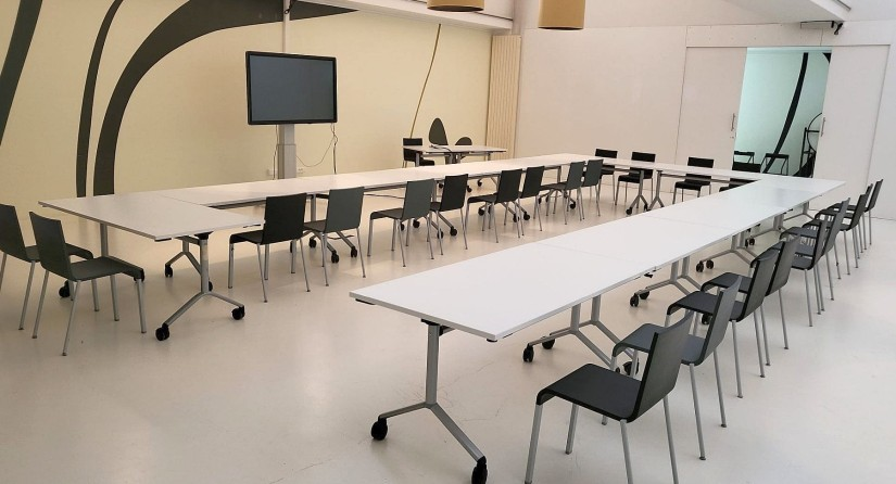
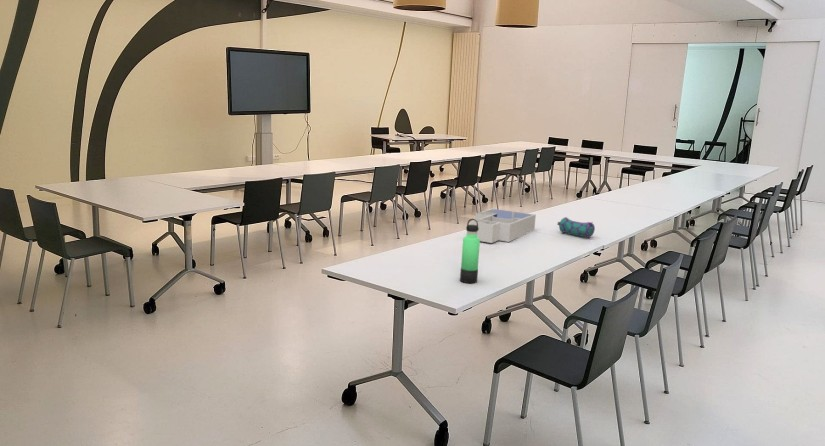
+ pencil case (576, 227)
+ desk organizer (497, 225)
+ thermos bottle (470, 250)
